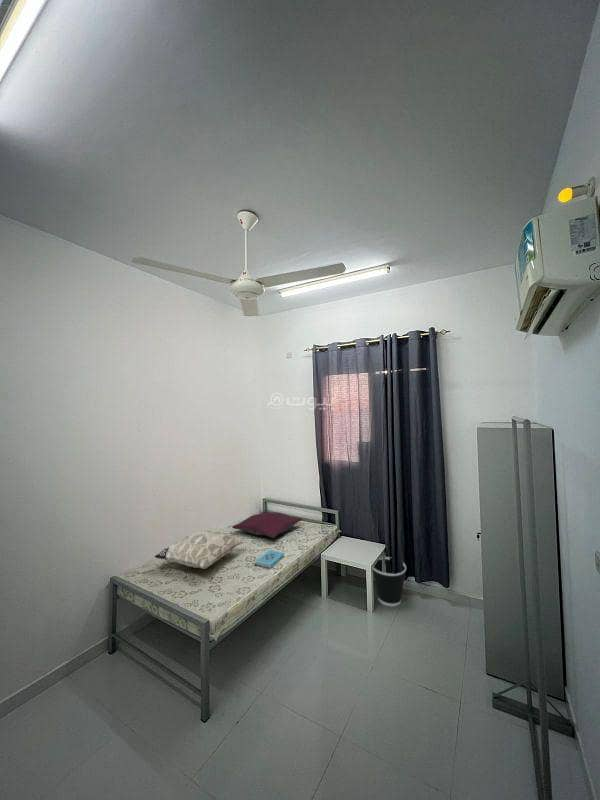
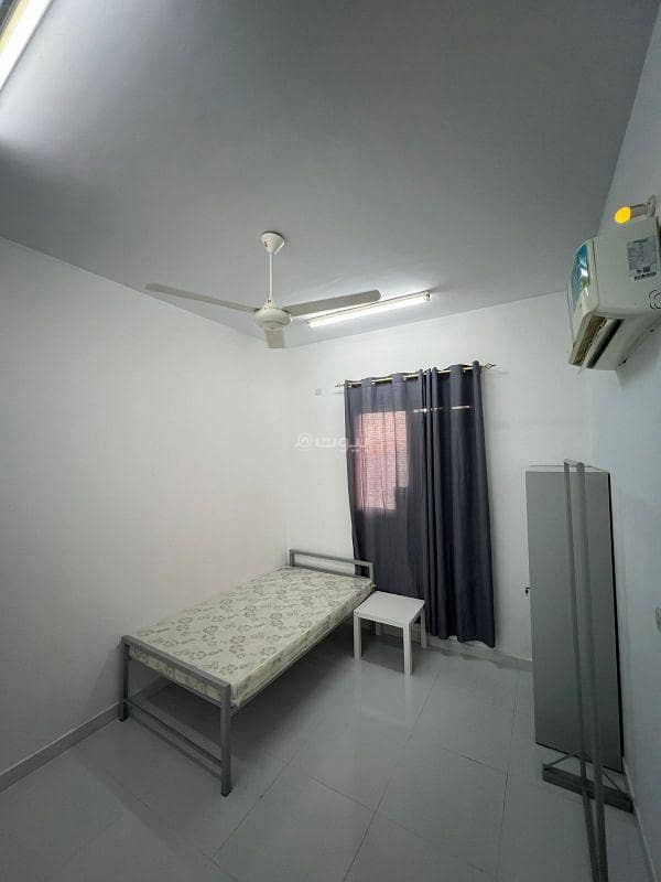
- decorative pillow (201, 547)
- wastebasket (388, 582)
- book (269, 558)
- pillow (268, 523)
